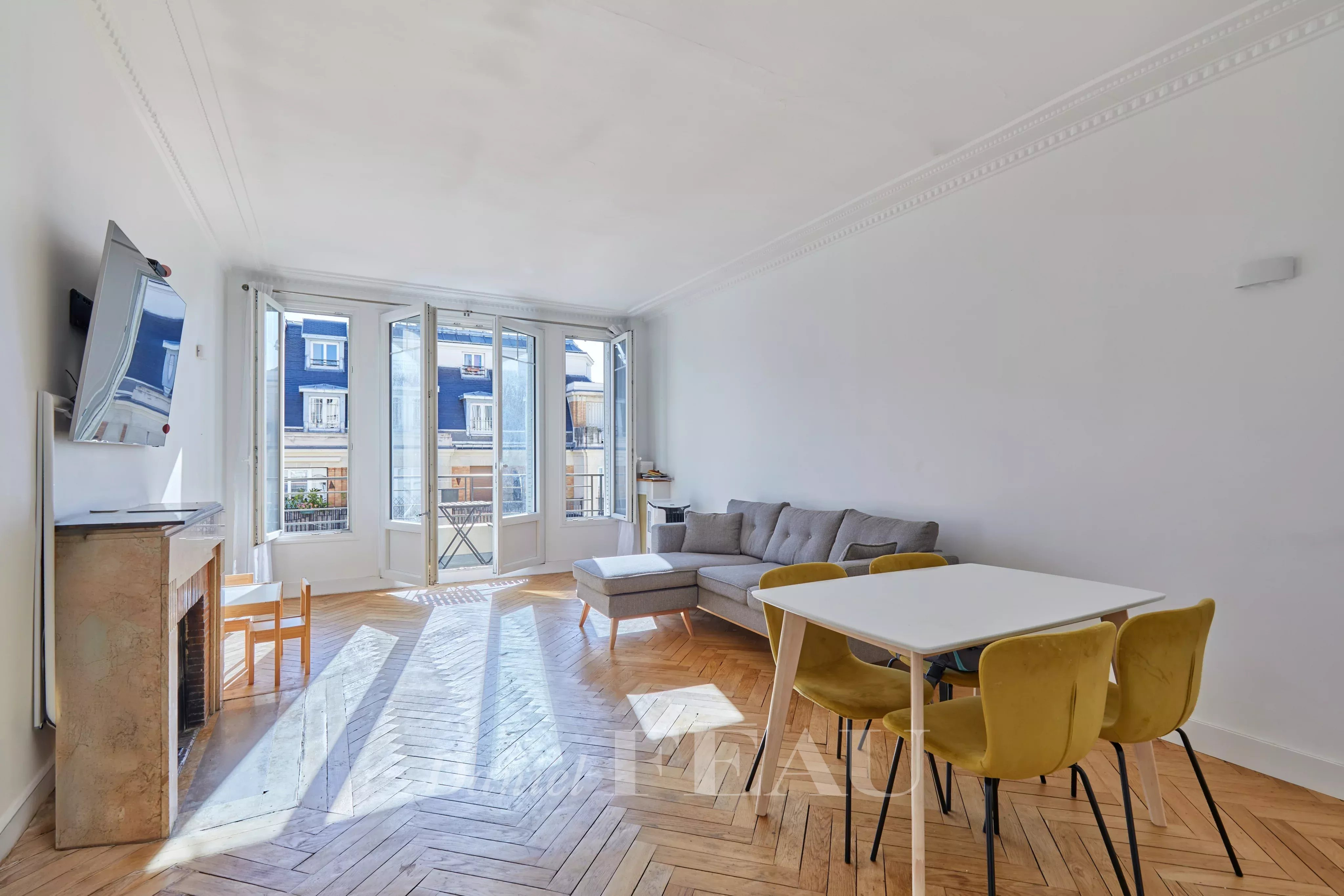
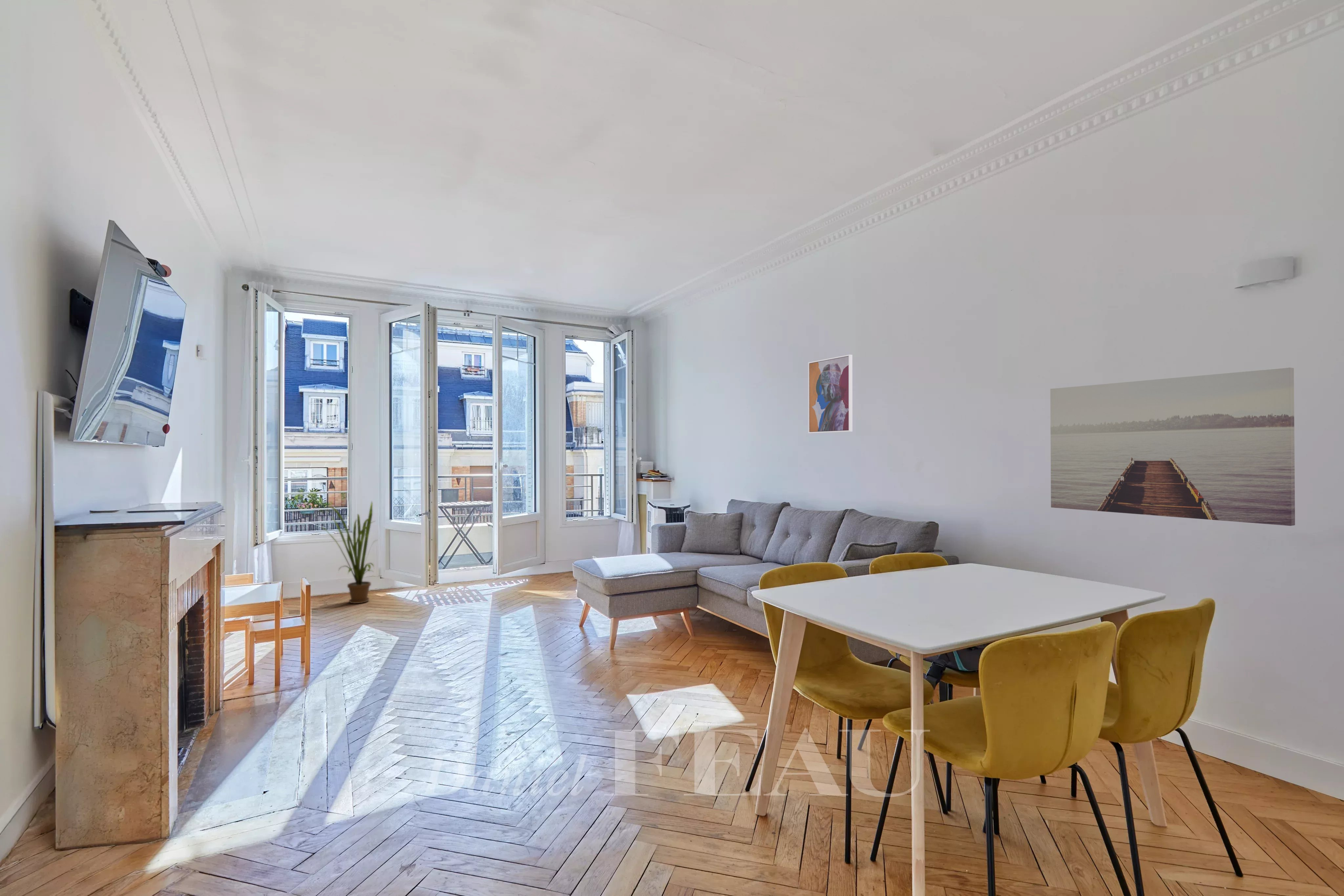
+ wall art (1155, 447)
+ wall art (829, 395)
+ house plant (355, 553)
